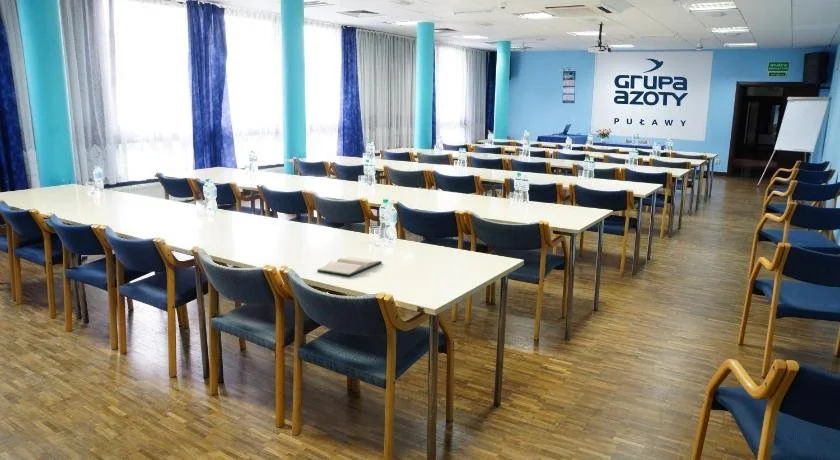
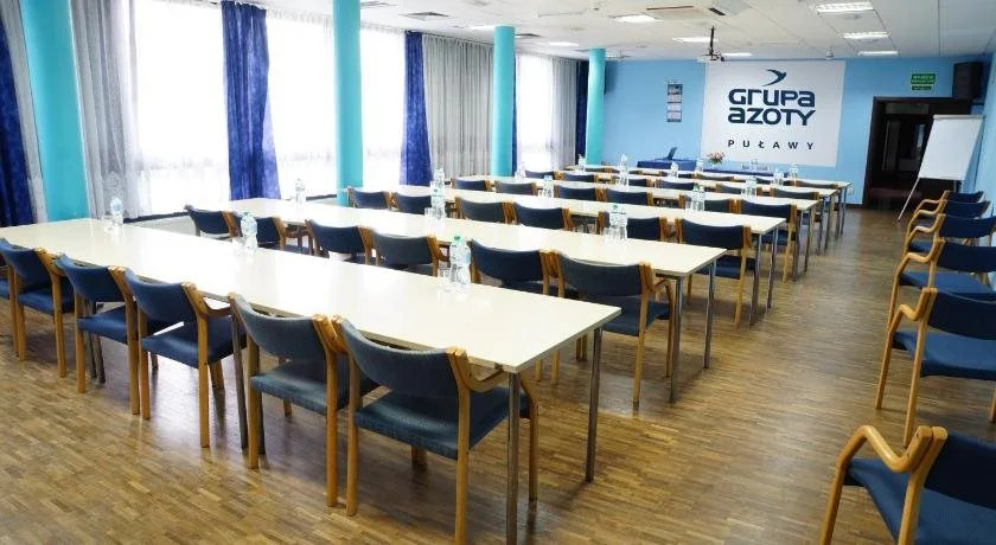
- hardback book (350, 264)
